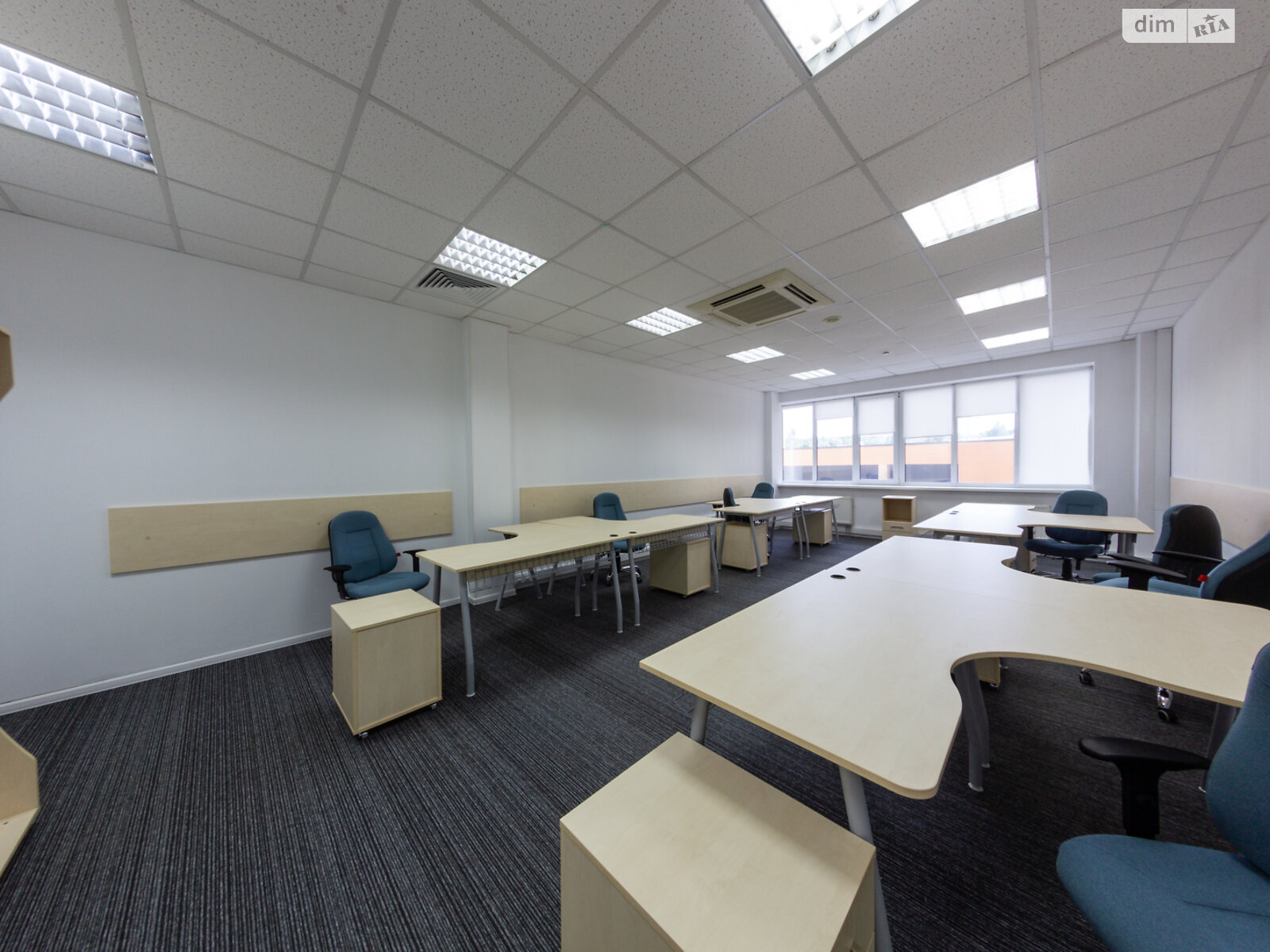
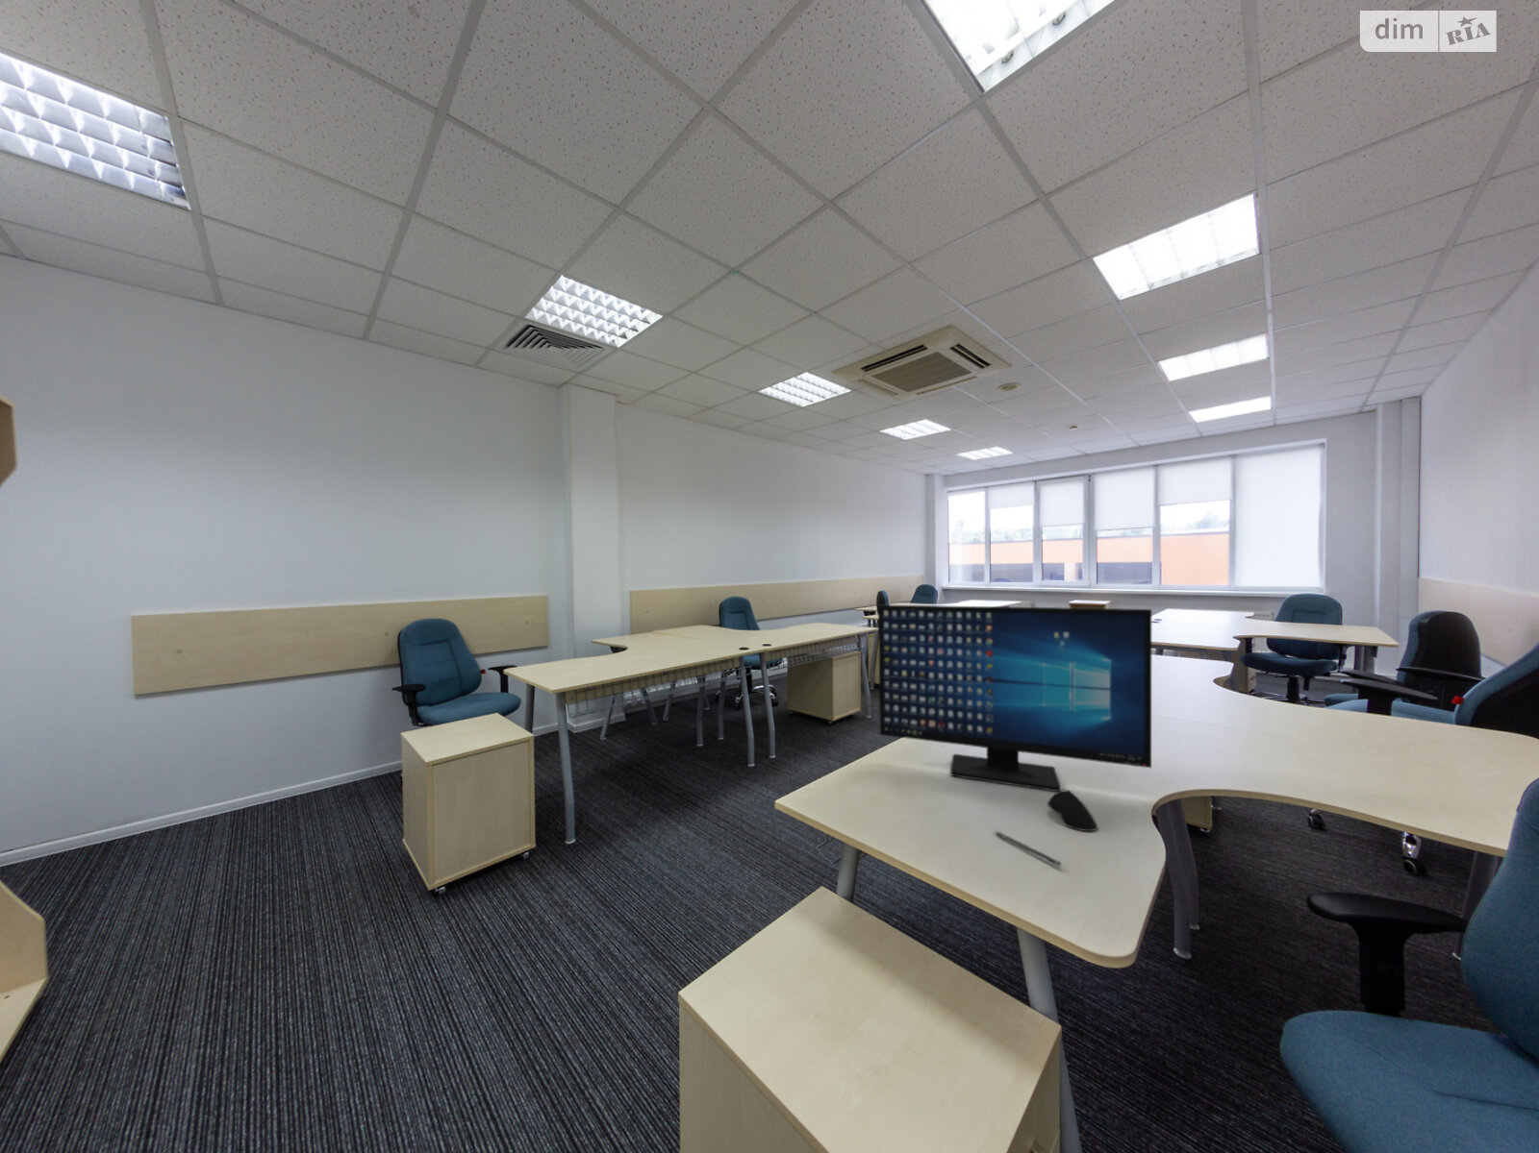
+ computer mouse (1070, 805)
+ computer monitor (1001, 690)
+ pen (1024, 847)
